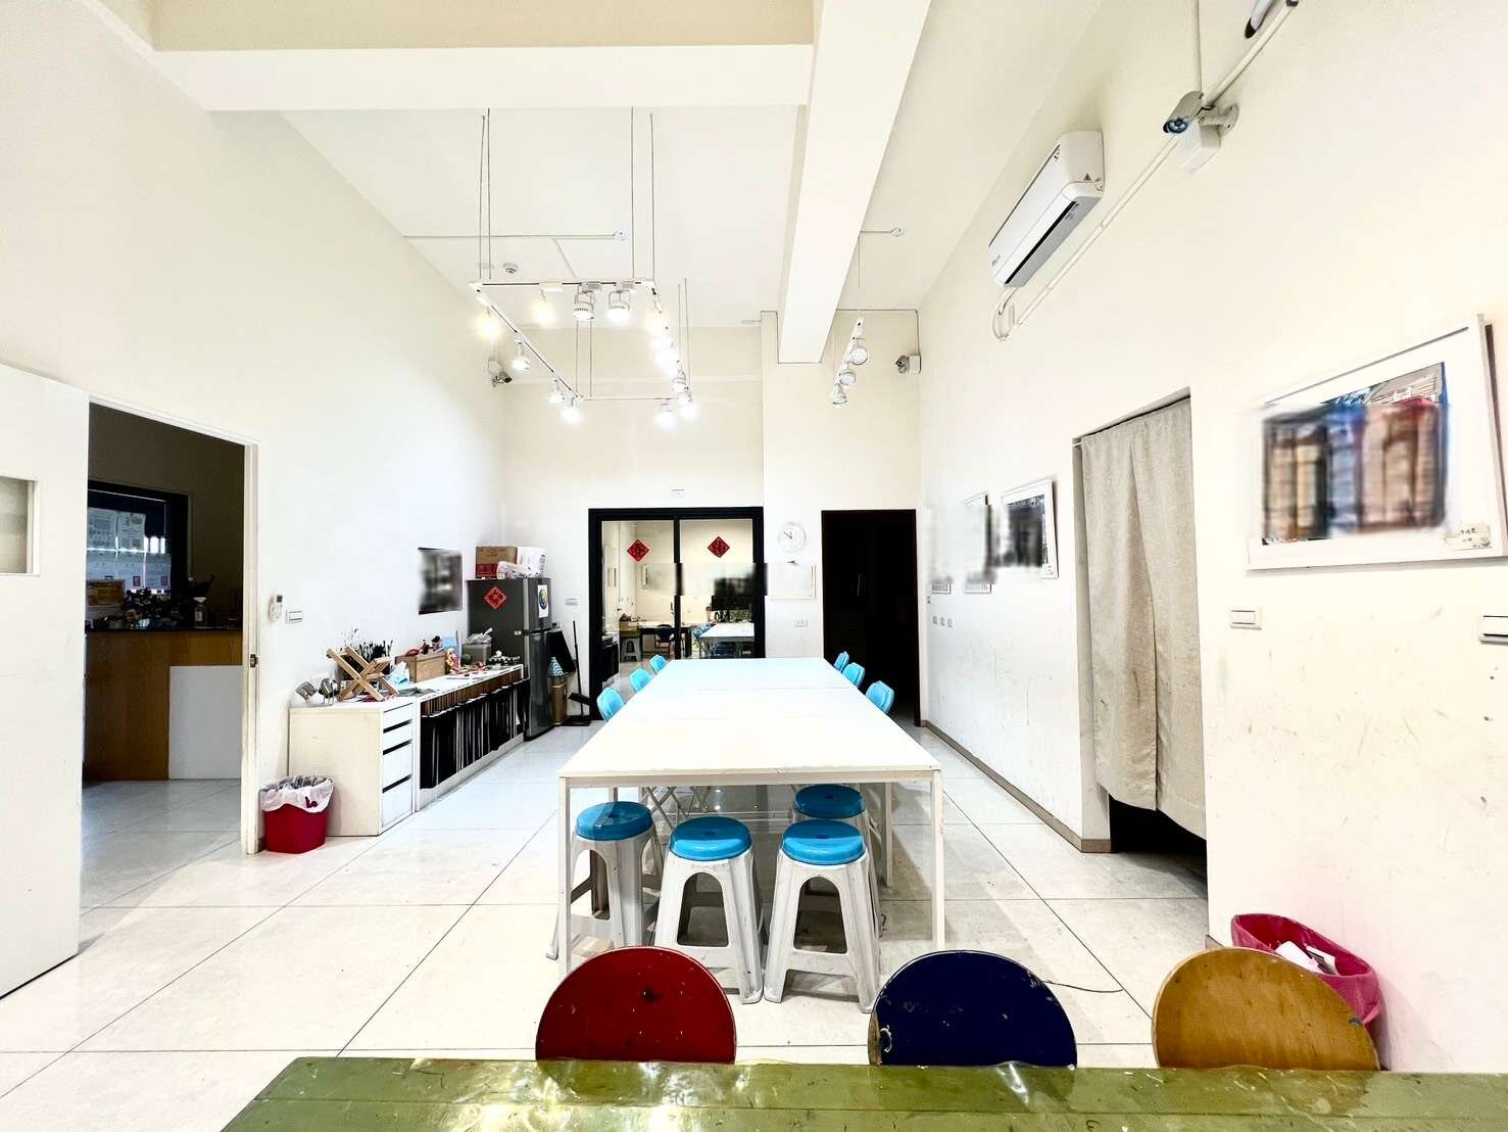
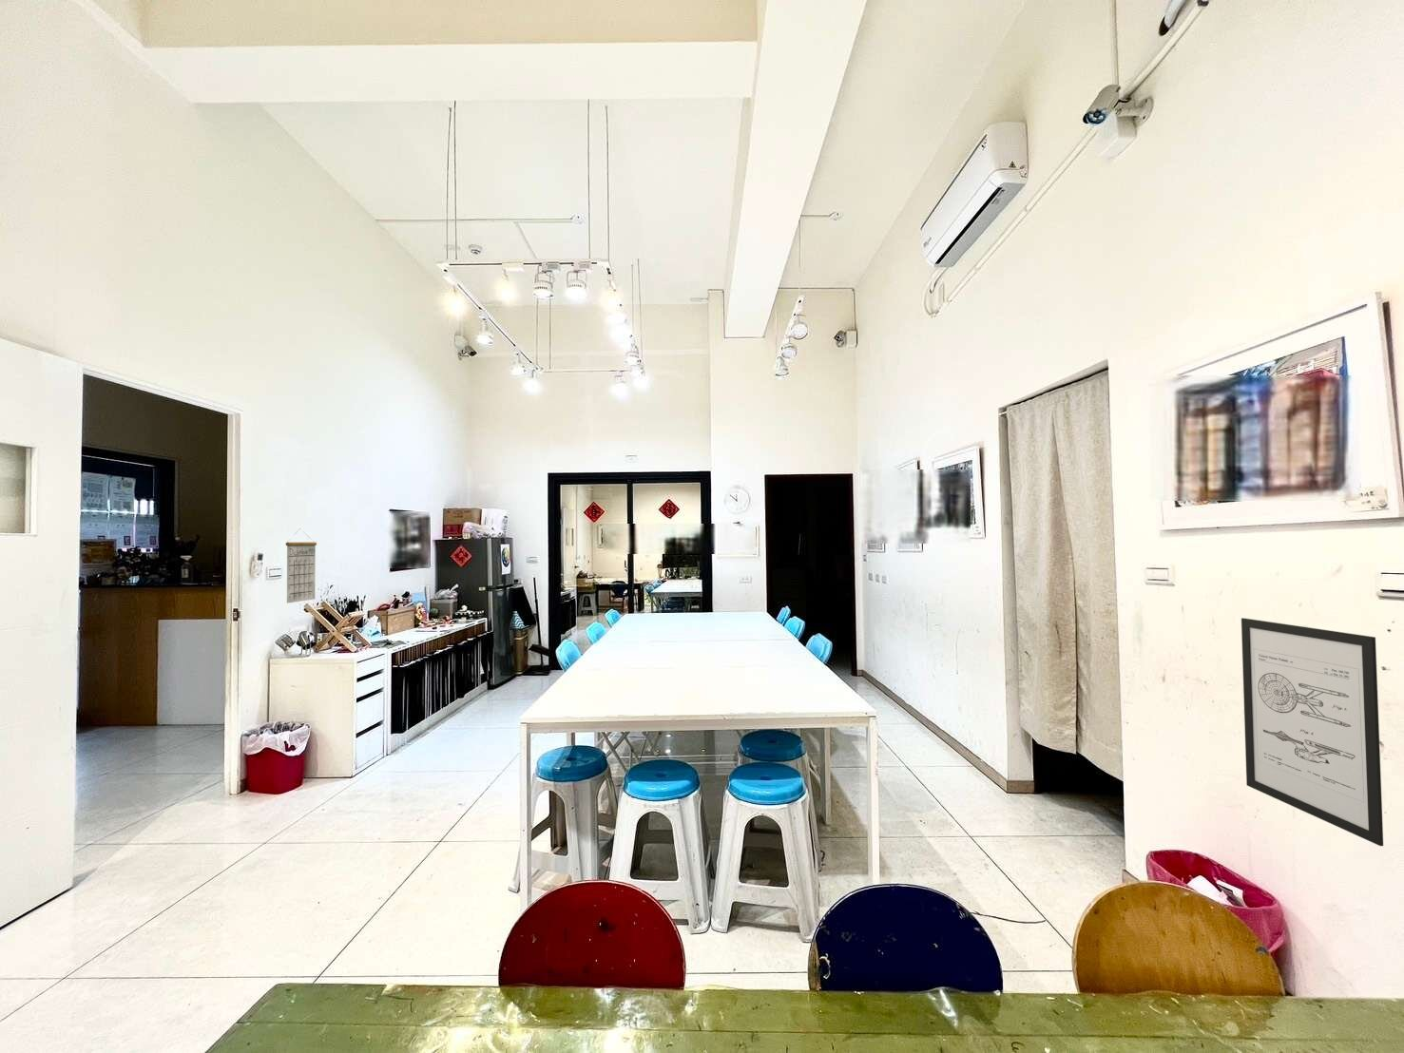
+ calendar (301, 564)
+ wall art (1304, 719)
